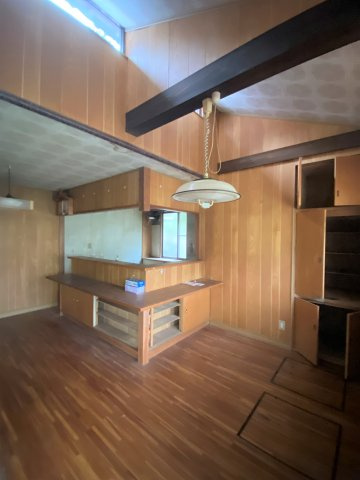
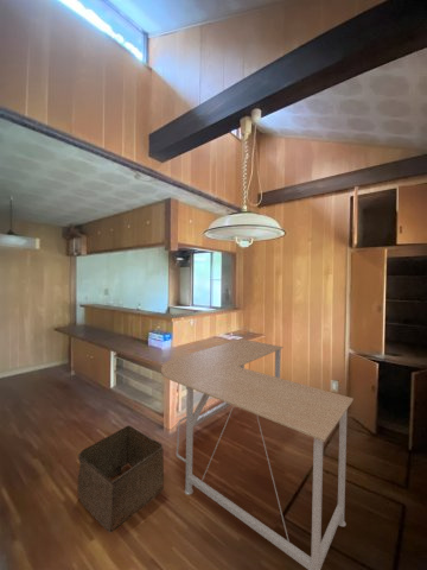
+ desk (262, 411)
+ storage bin (120, 470)
